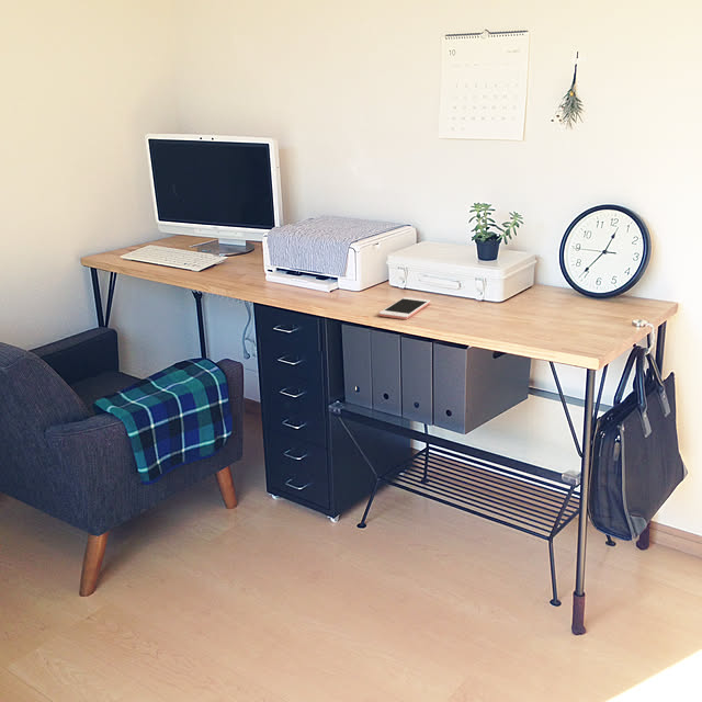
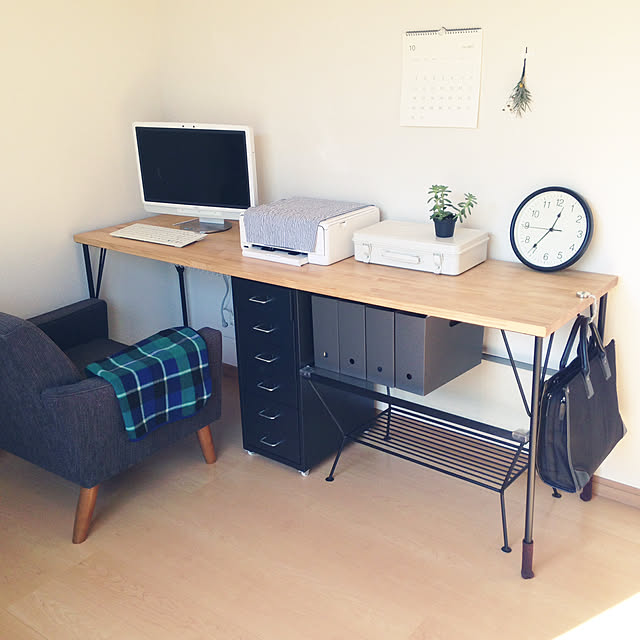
- cell phone (405, 307)
